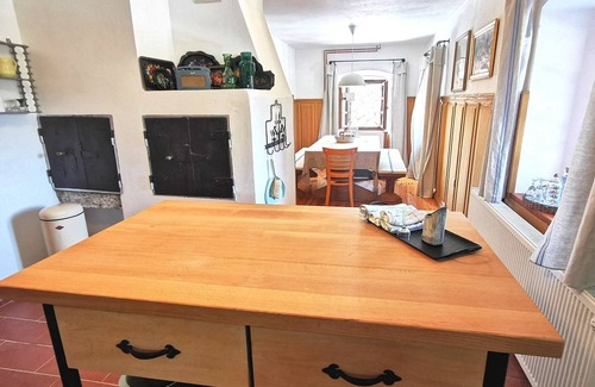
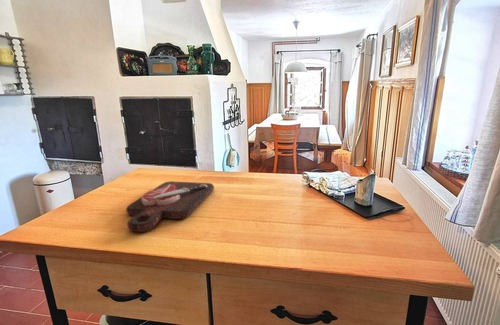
+ cutting board (167, 198)
